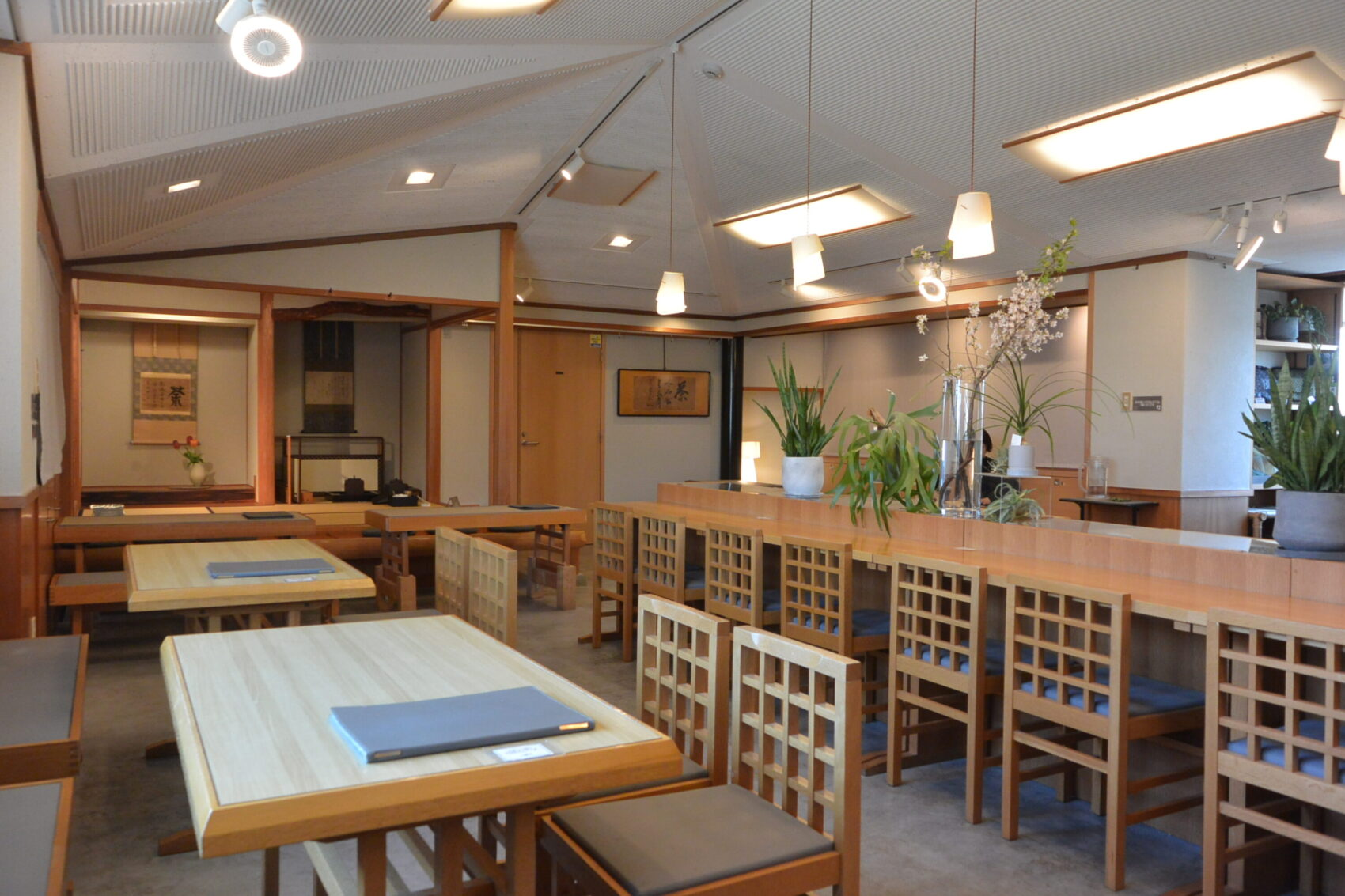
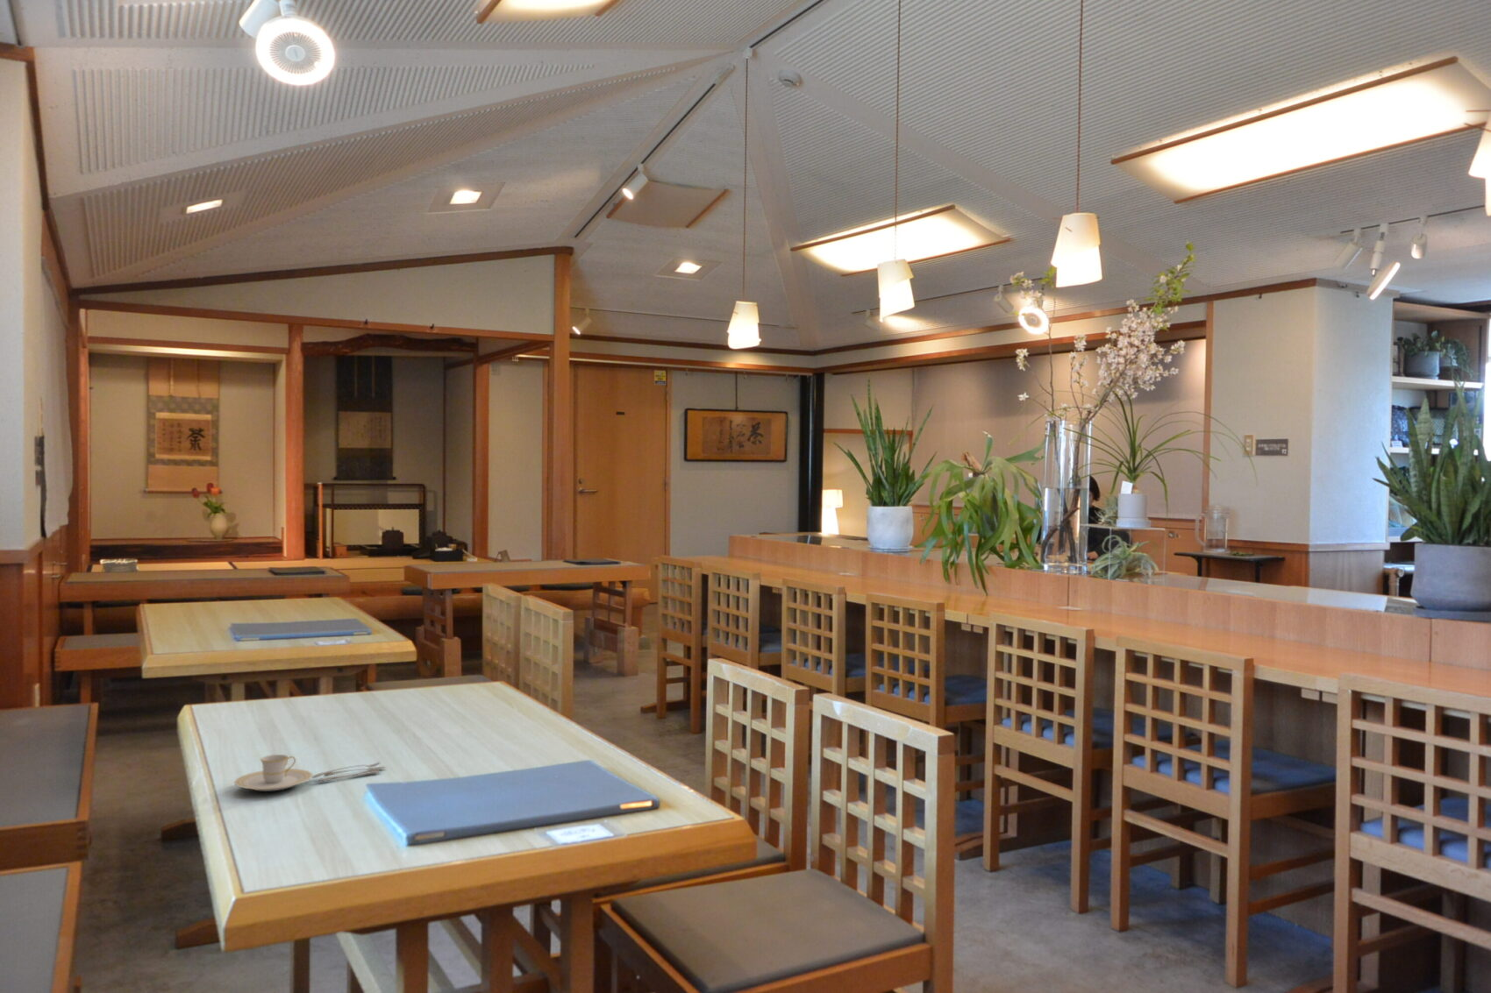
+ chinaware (310, 772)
